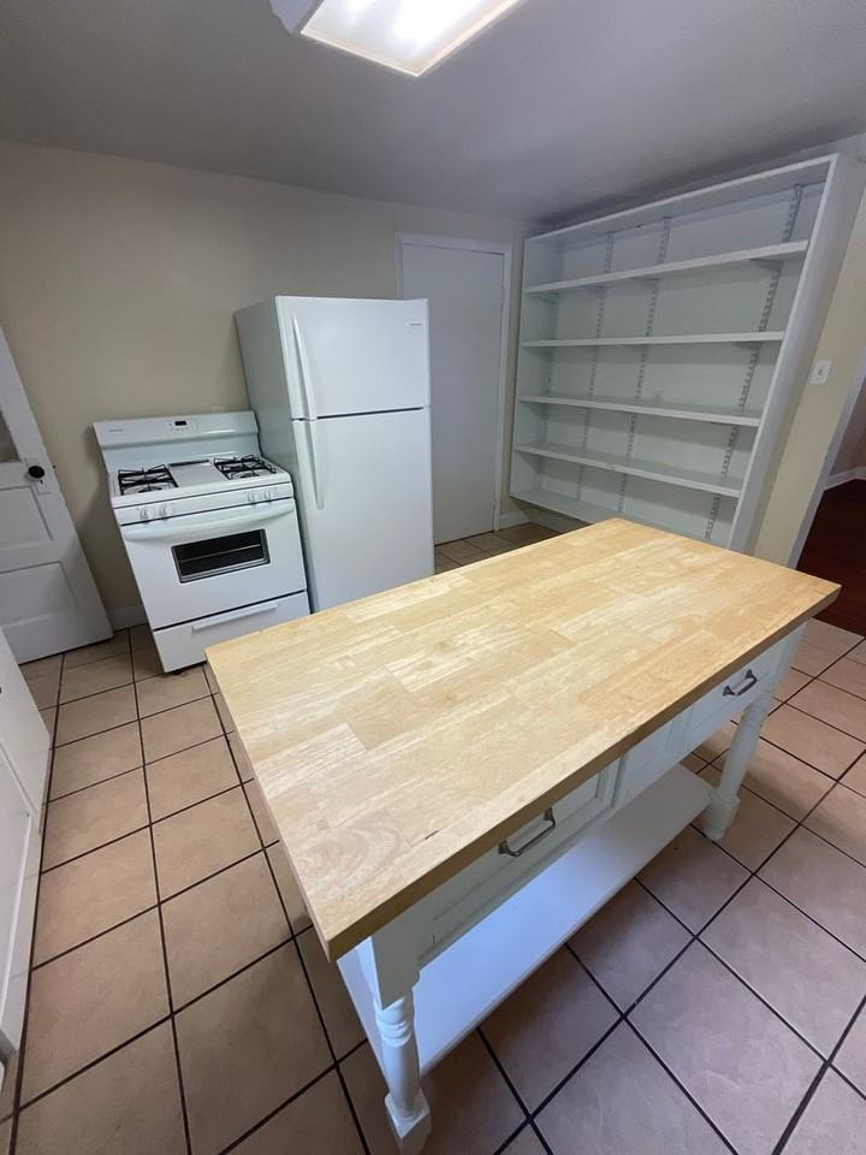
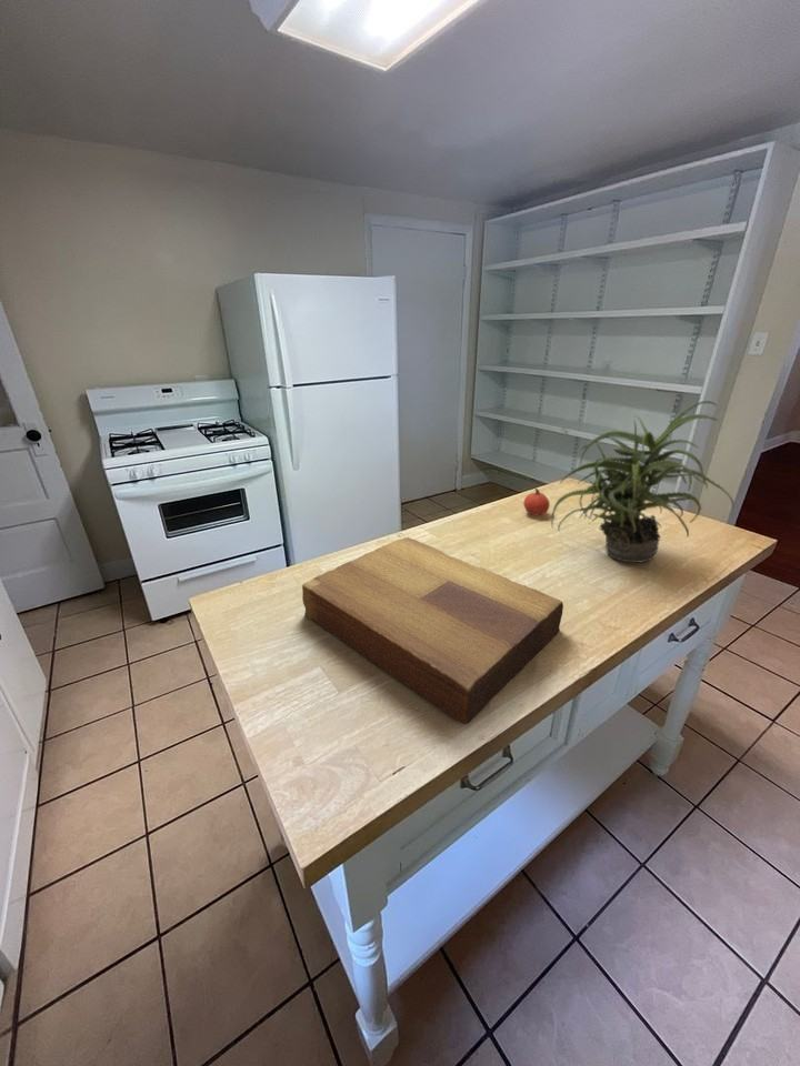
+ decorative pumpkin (537, 501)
+ potted plant (640, 487)
+ cutting board (427, 604)
